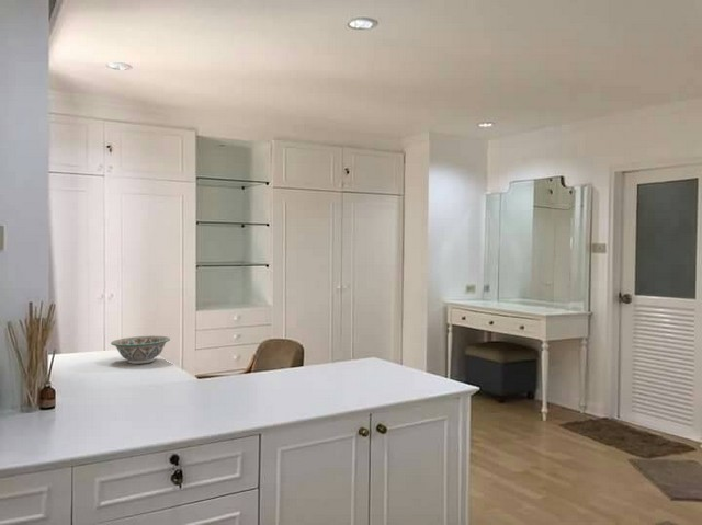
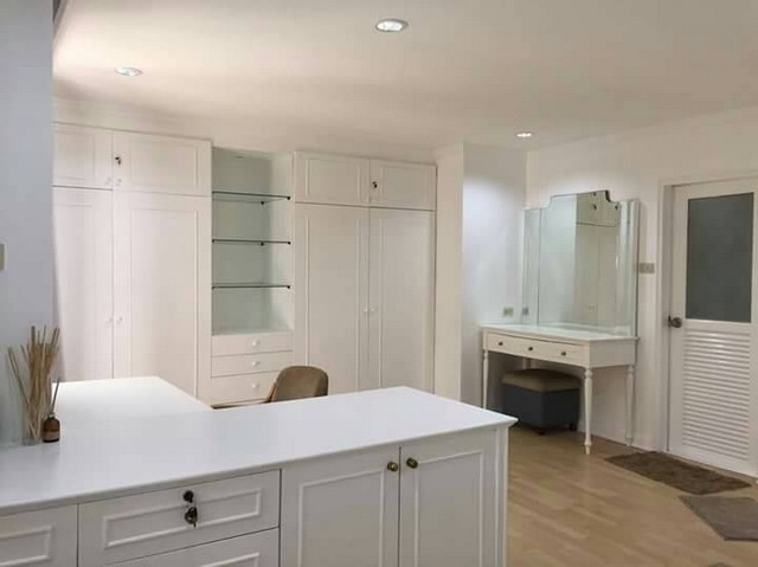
- decorative bowl (140, 350)
